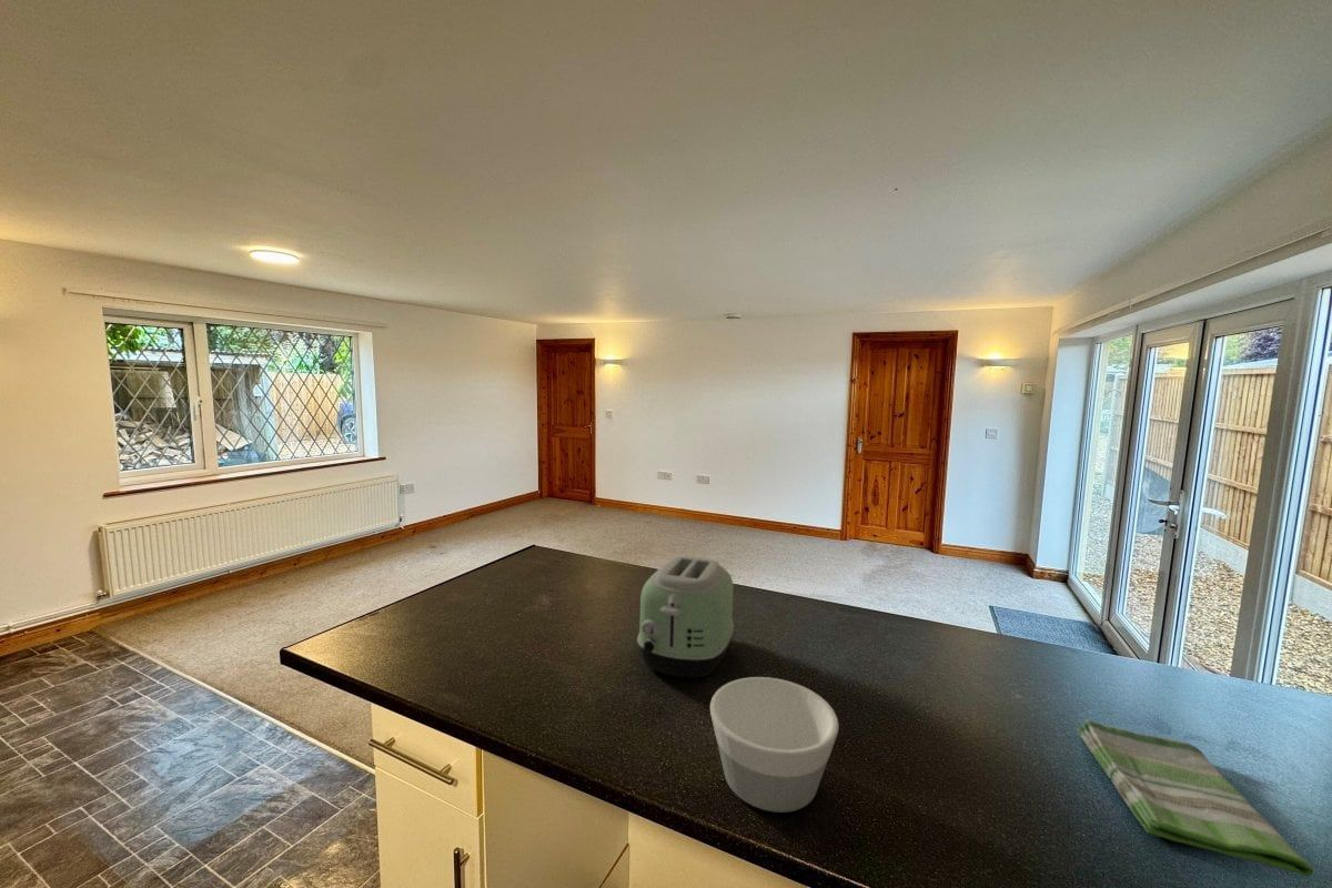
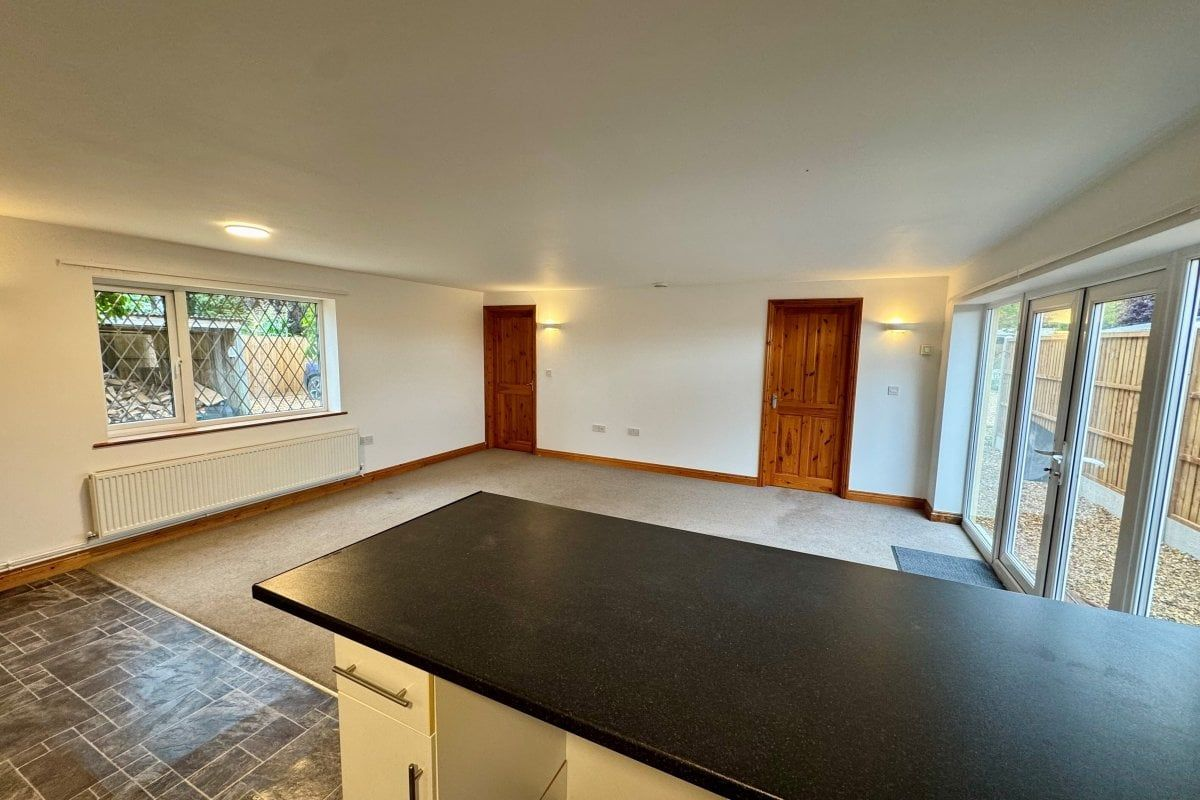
- dish towel (1177, 784)
- toaster (686, 612)
- bowl (770, 743)
